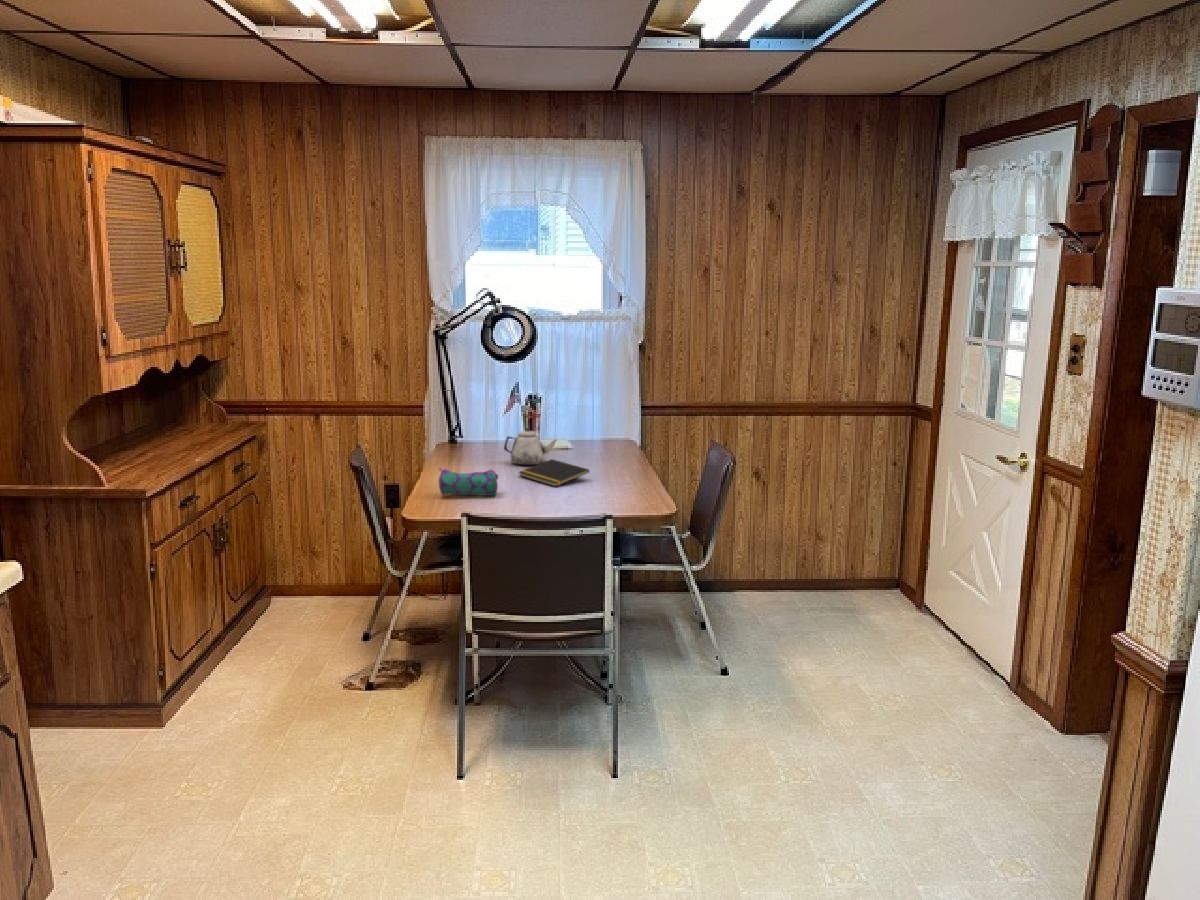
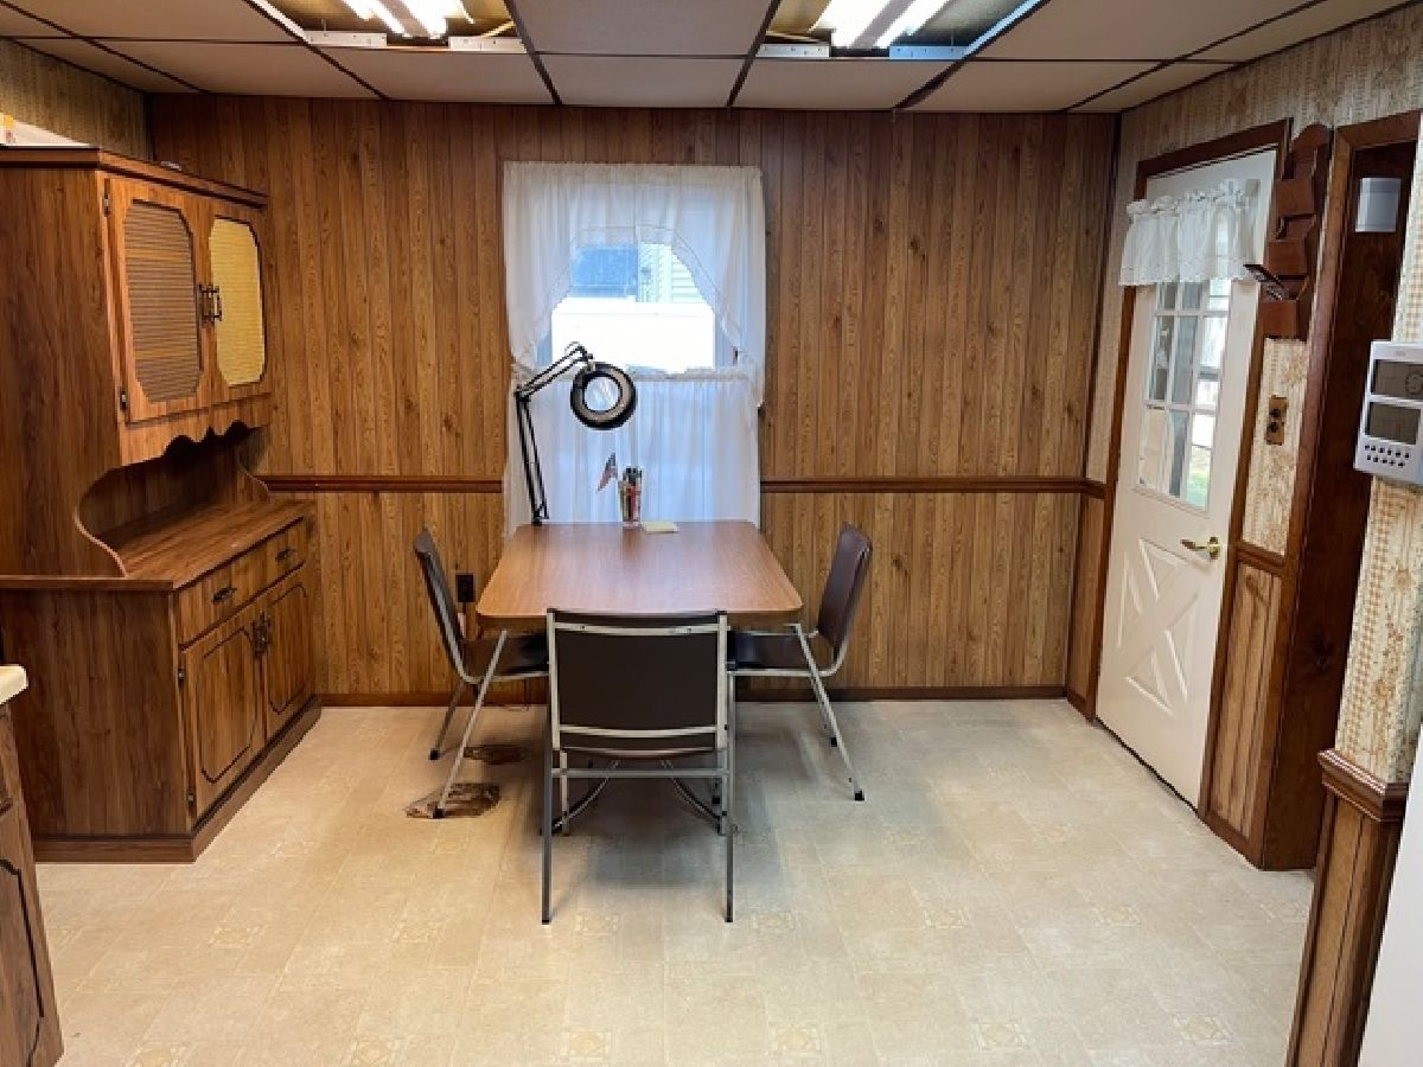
- pencil case (468, 481)
- teapot (530, 445)
- notepad (553, 472)
